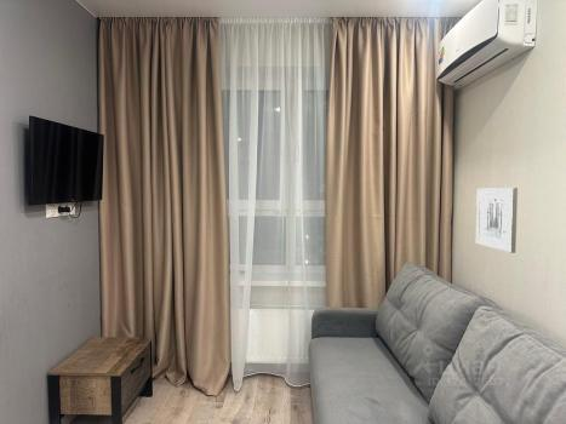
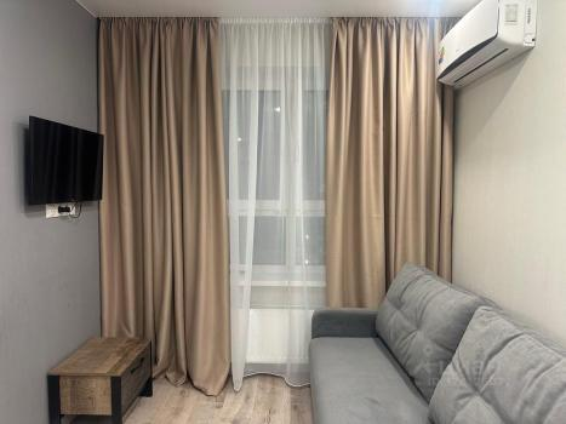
- wall art (494, 218)
